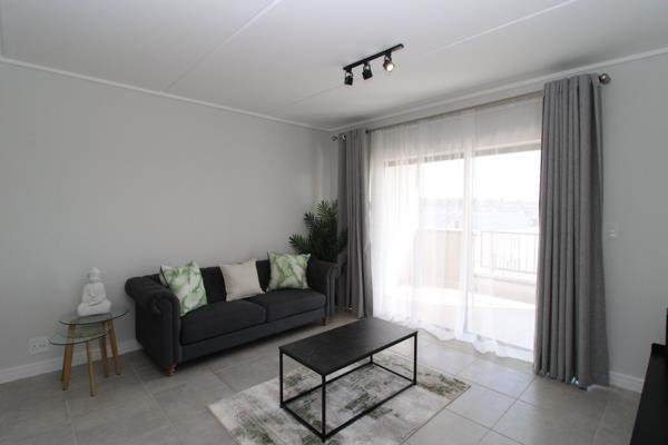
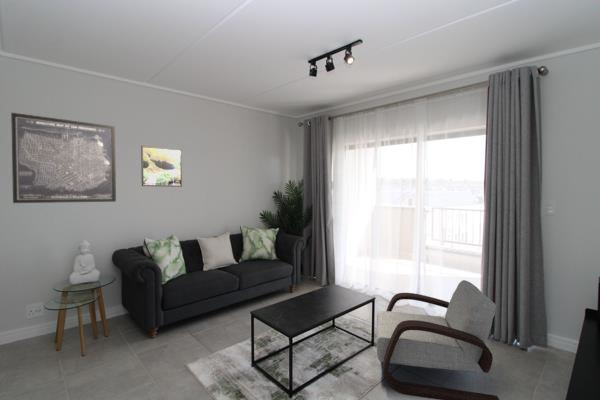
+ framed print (162, 167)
+ wall art (68, 161)
+ armchair (428, 327)
